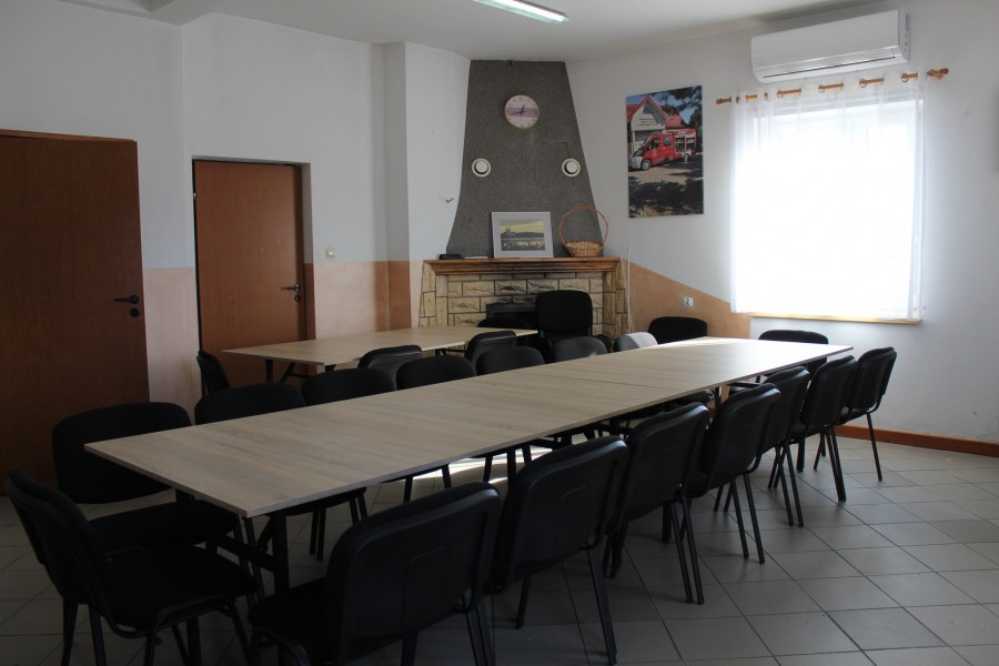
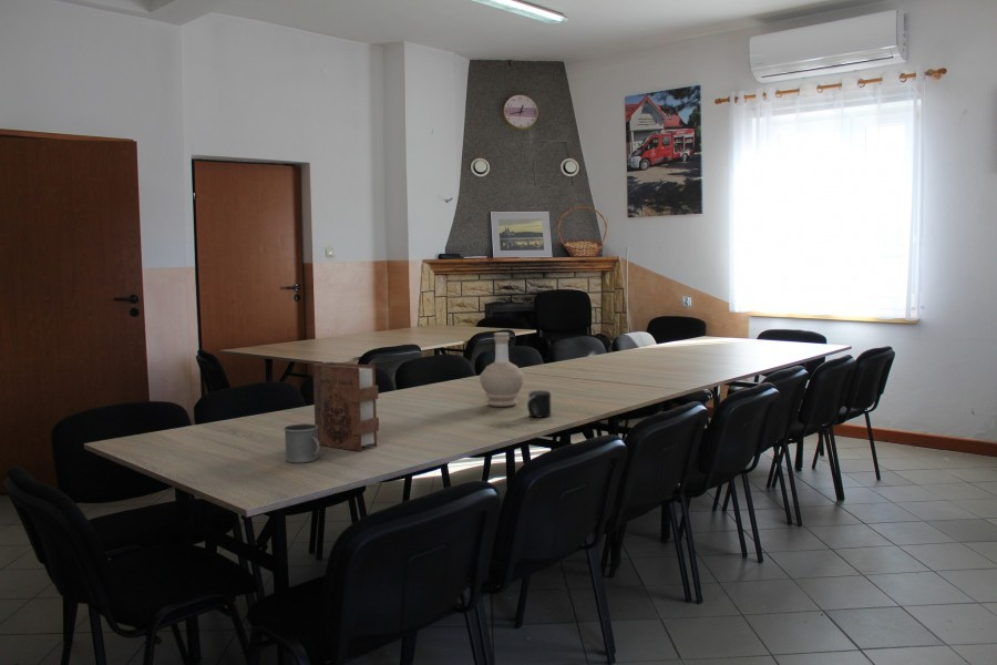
+ book (343, 405)
+ mug (304, 443)
+ bottle (502, 369)
+ mug (536, 405)
